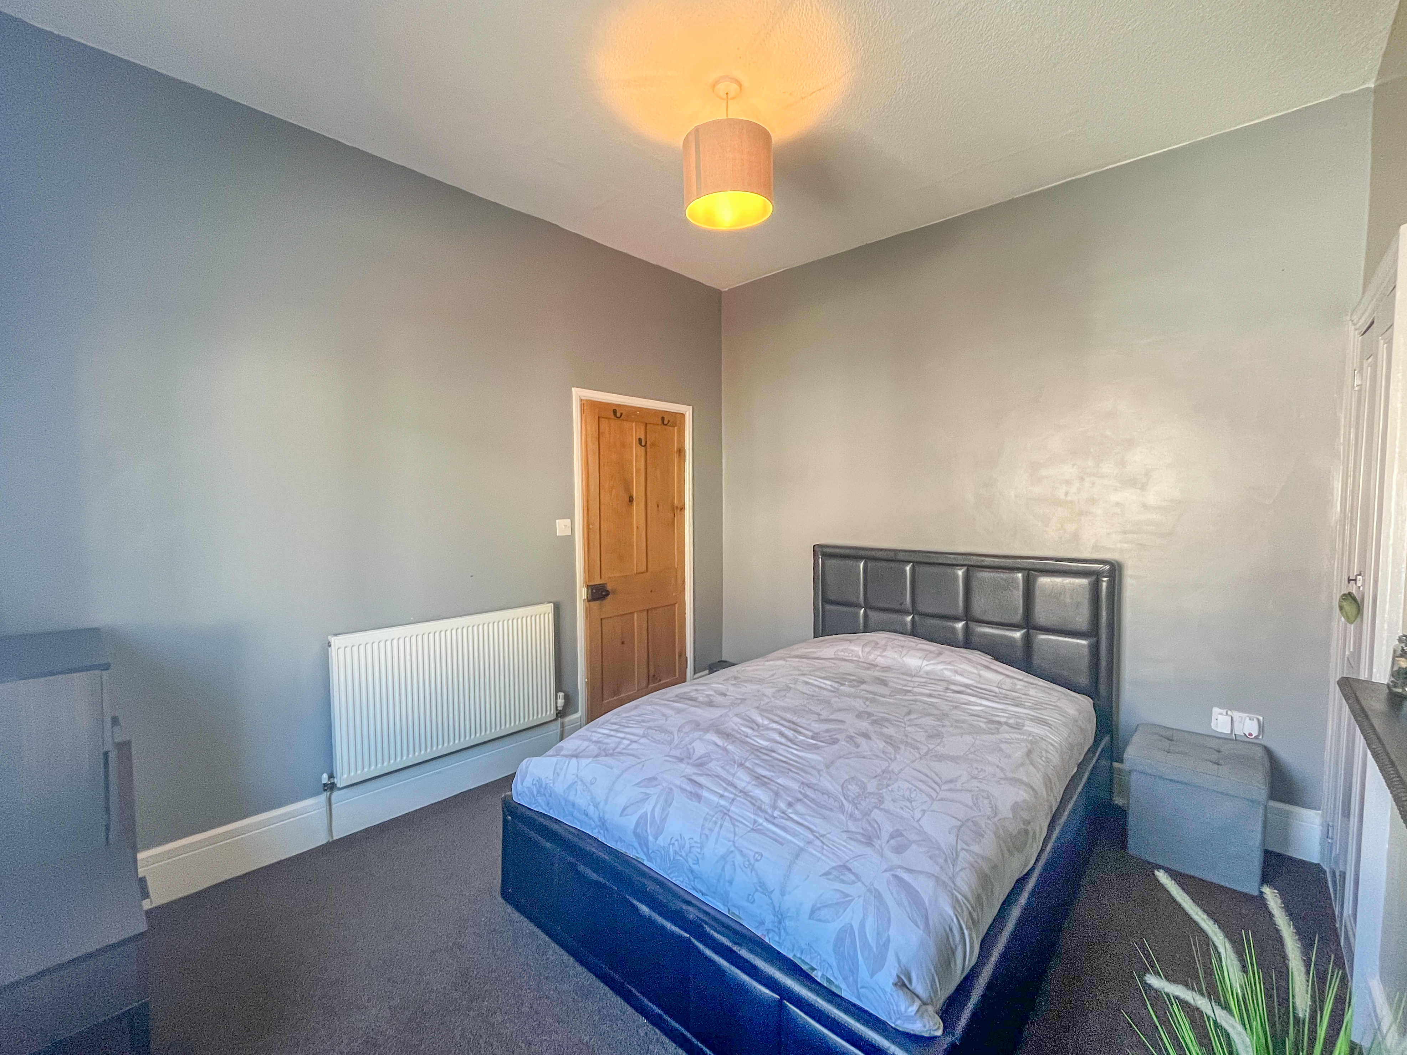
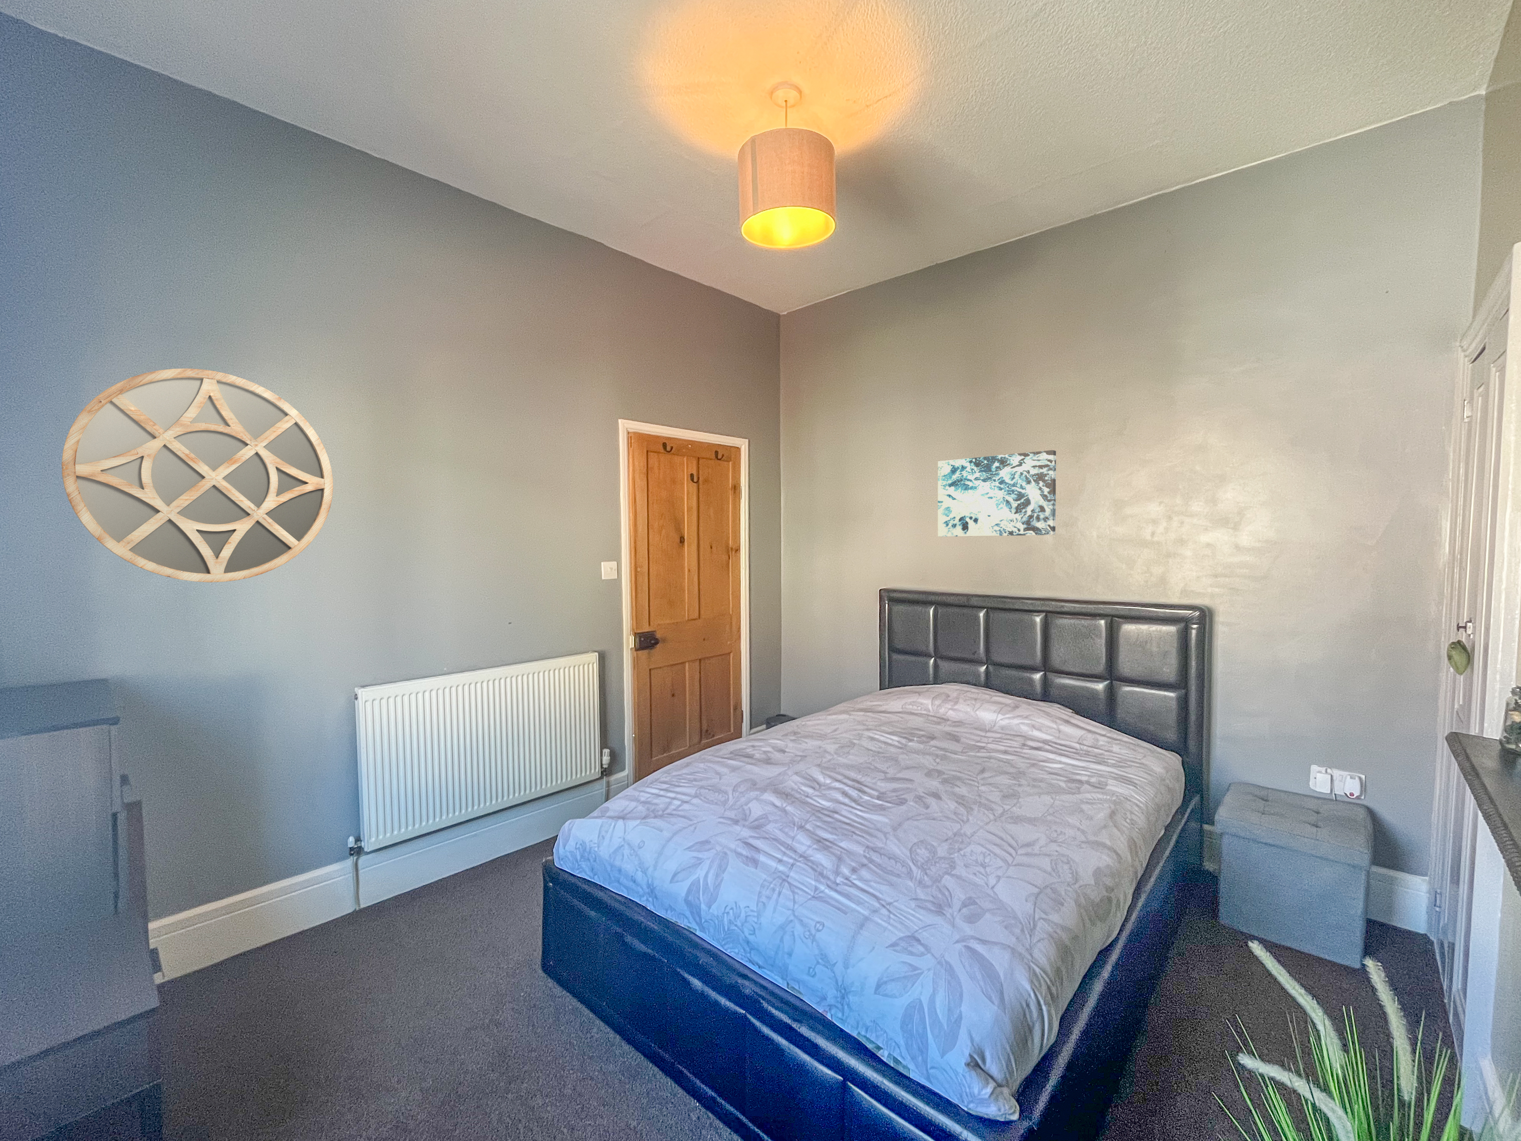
+ wall art (994, 496)
+ home mirror (212, 477)
